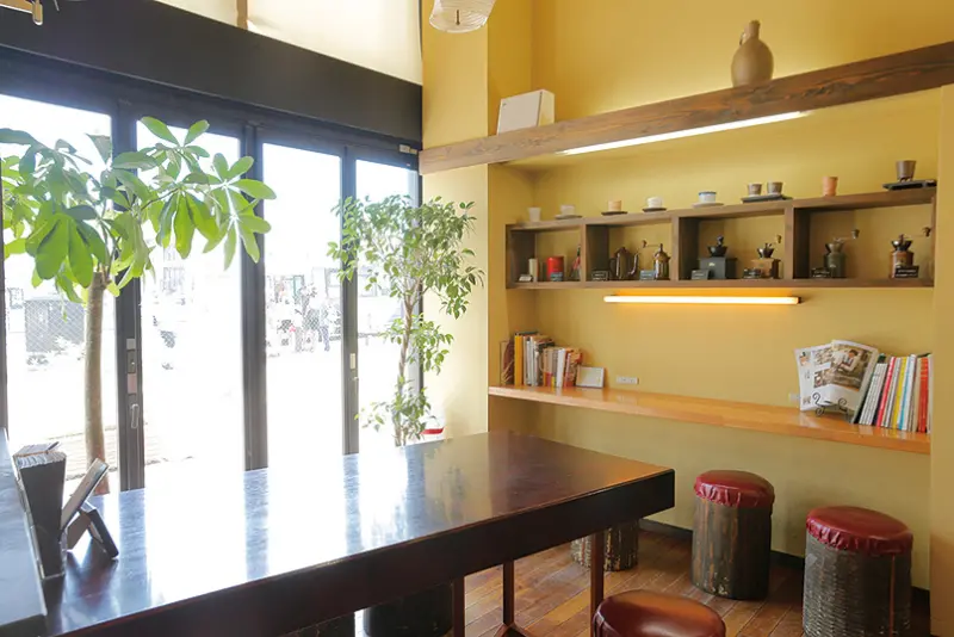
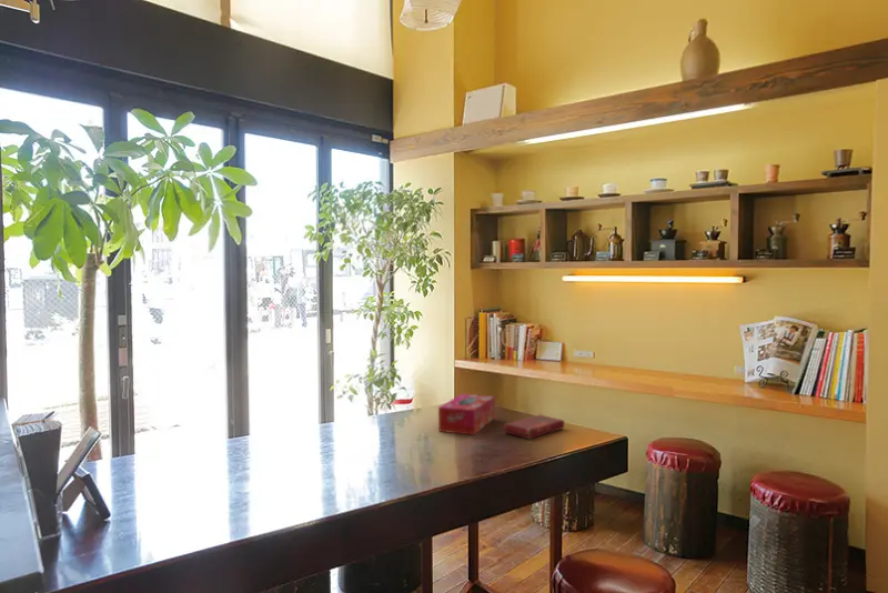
+ tissue box (467, 412)
+ book (534, 425)
